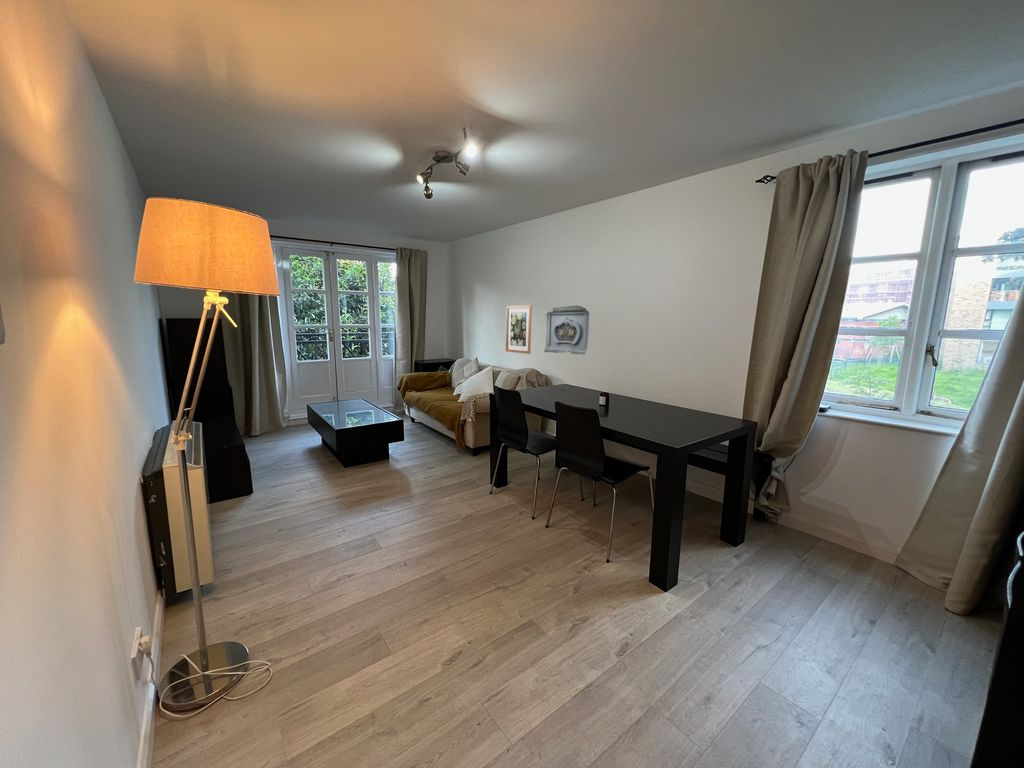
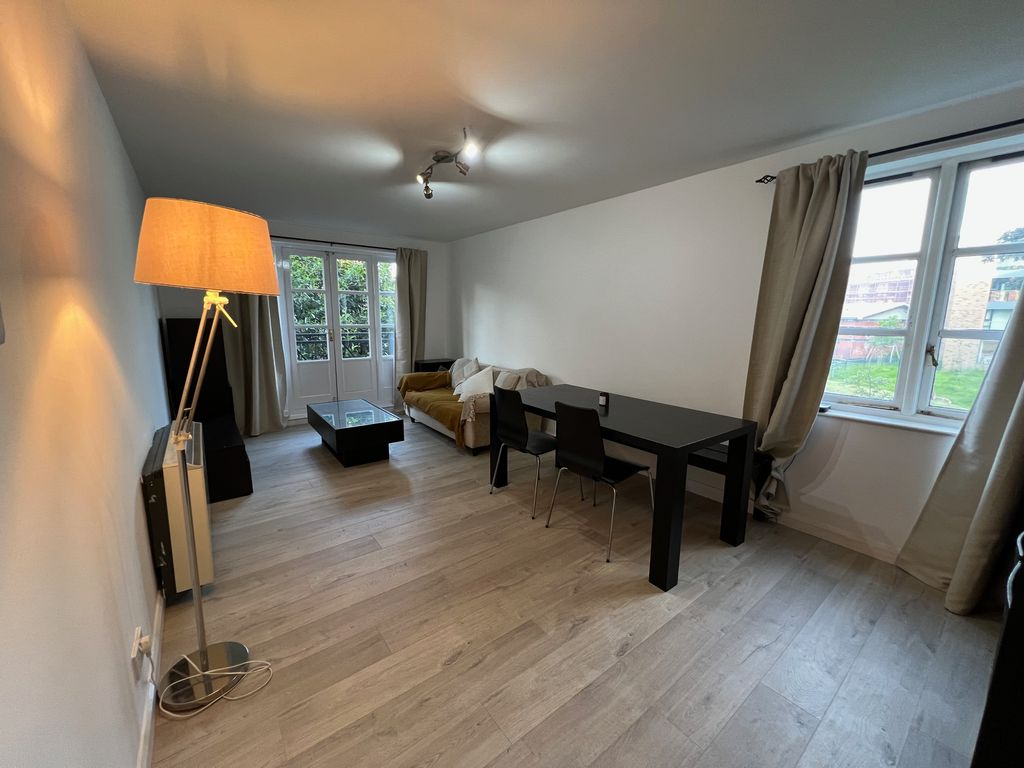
- relief panel (565, 330)
- wall art (518, 329)
